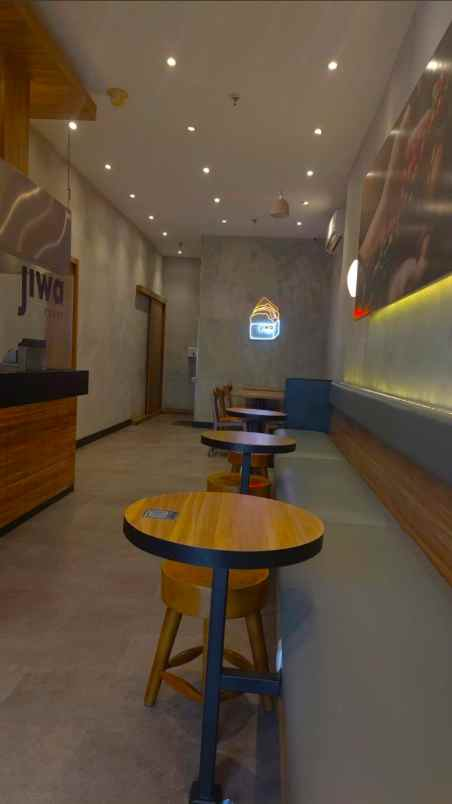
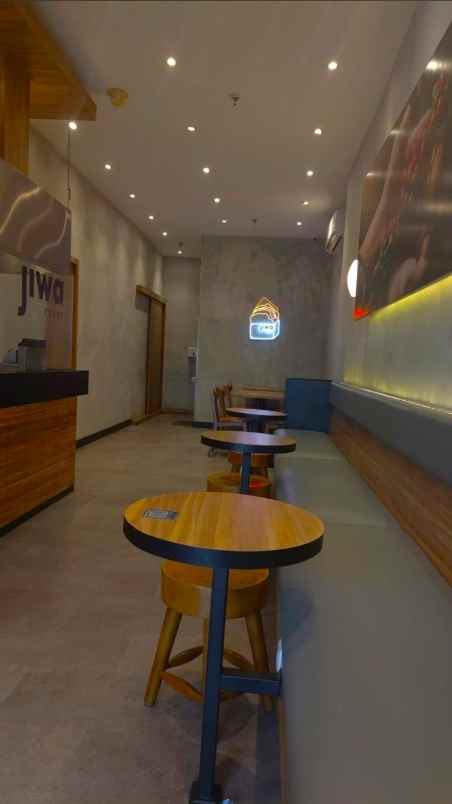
- pendant lamp (281, 197)
